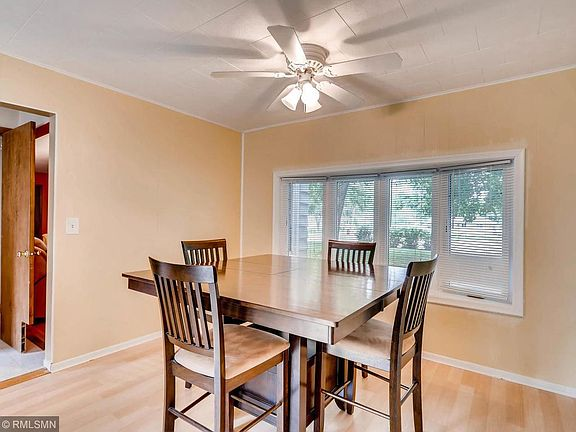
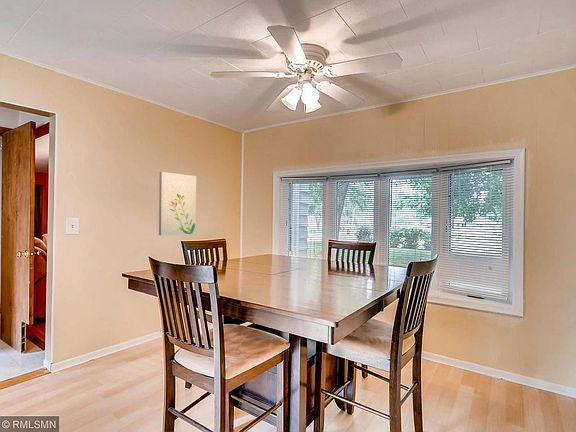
+ wall art (178, 204)
